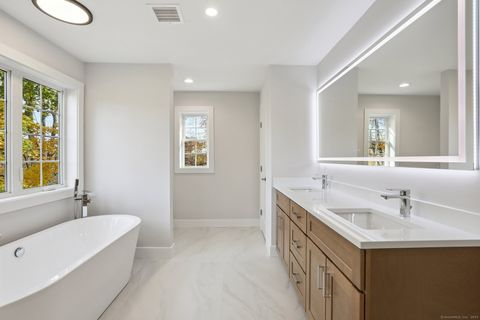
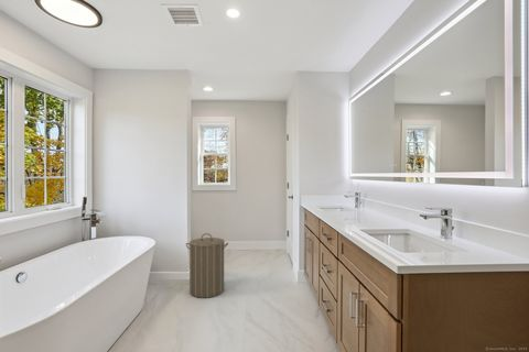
+ laundry hamper (207, 262)
